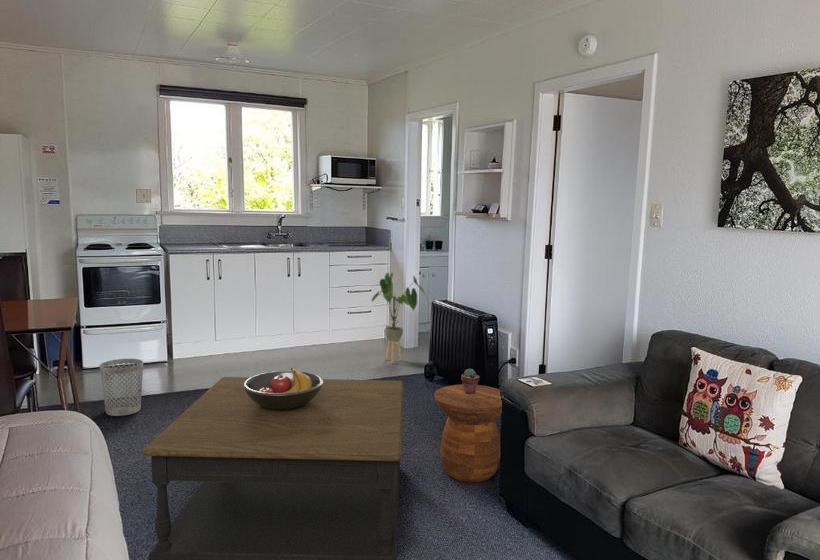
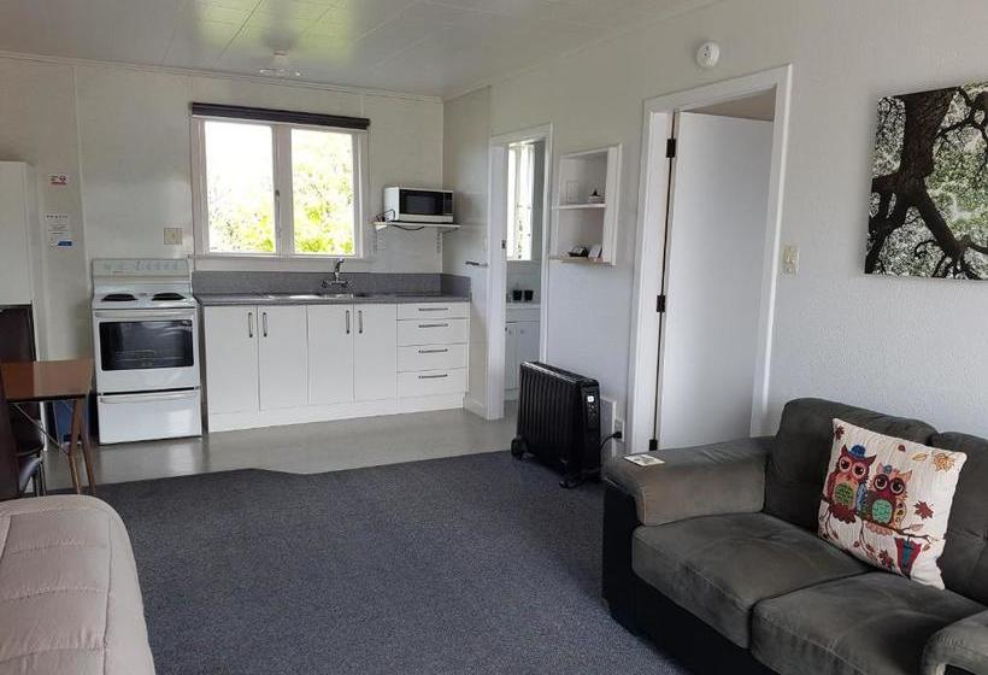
- wastebasket (122, 387)
- coffee table (295, 461)
- potted succulent (470, 380)
- house plant (396, 317)
- side table (470, 433)
- fruit bowl (283, 389)
